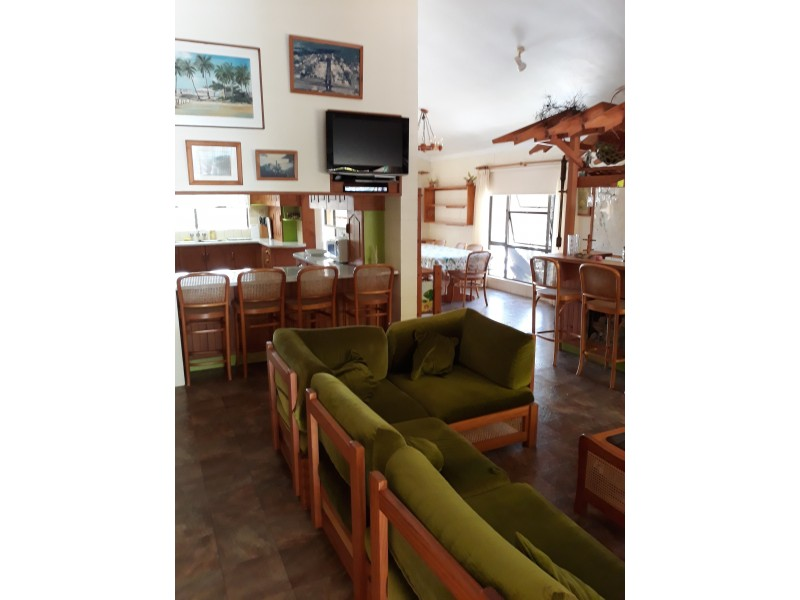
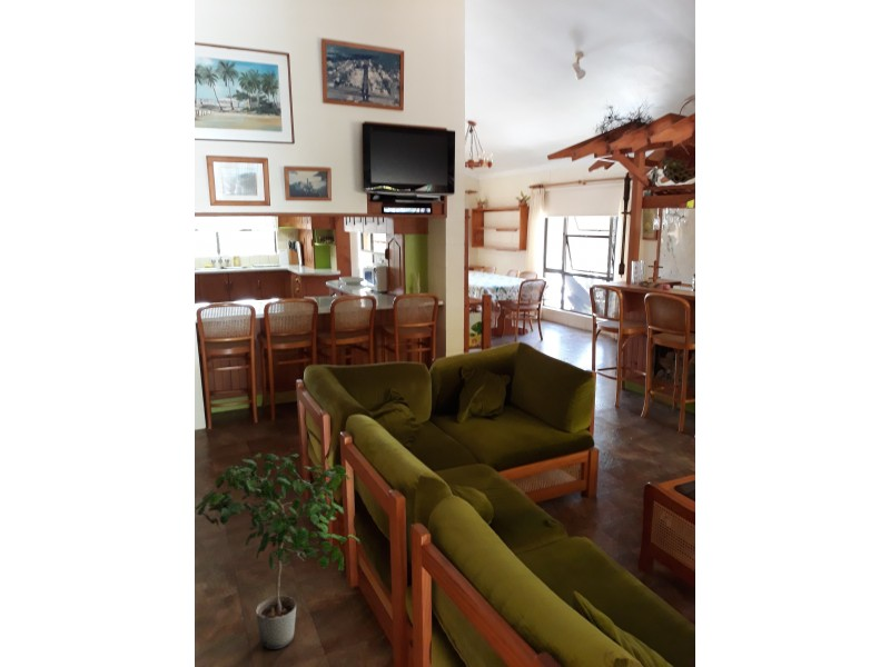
+ potted plant (274, 546)
